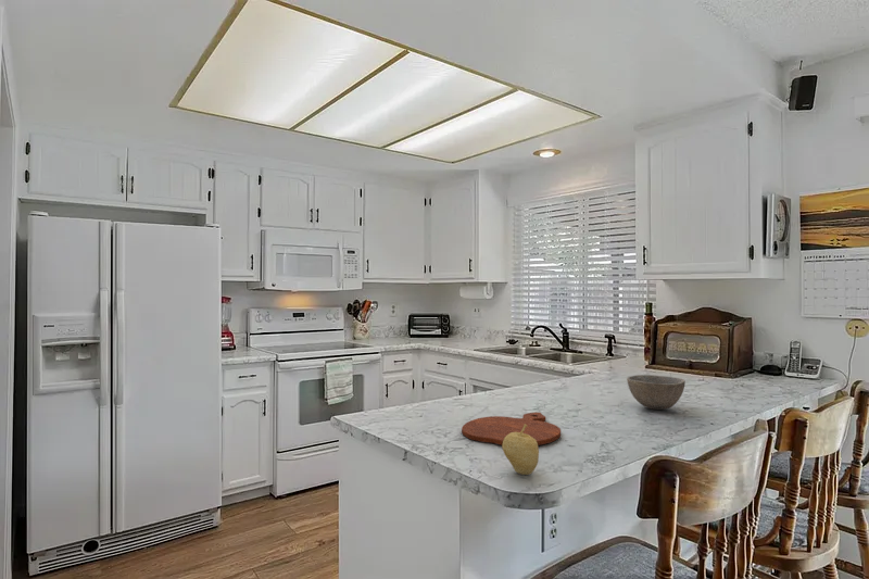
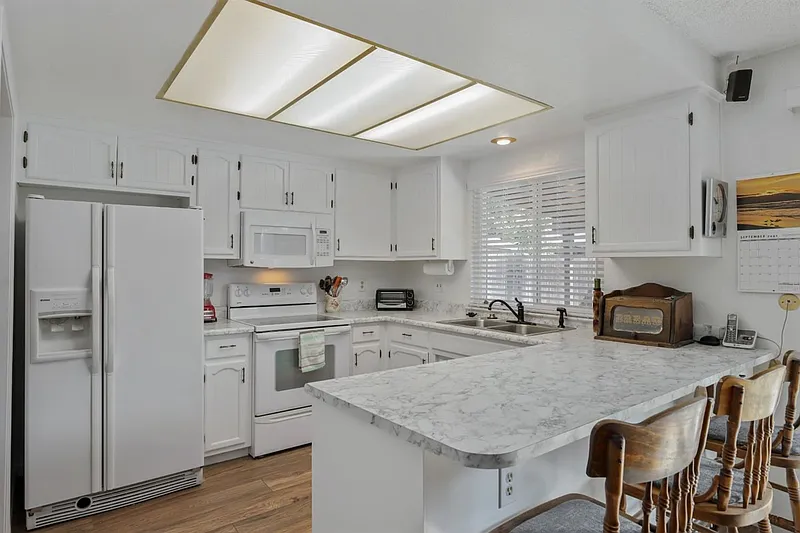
- fruit (520, 449)
- bowl (655, 393)
- cutting board (517, 426)
